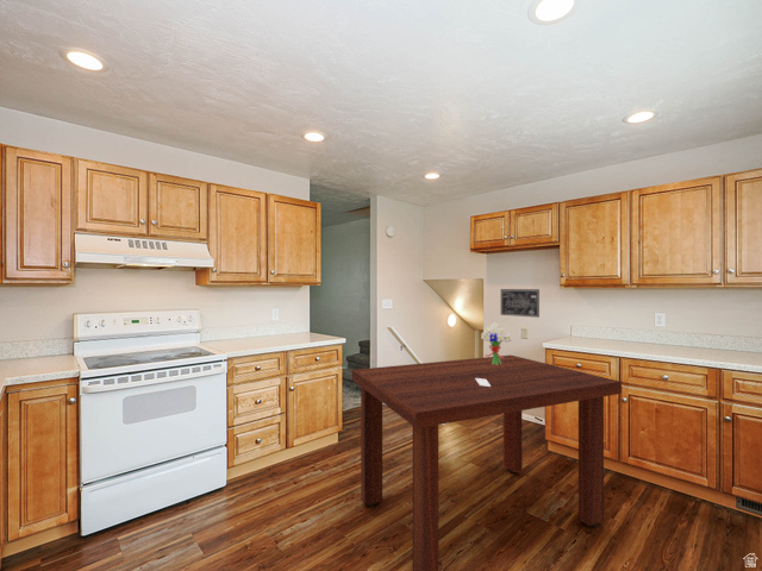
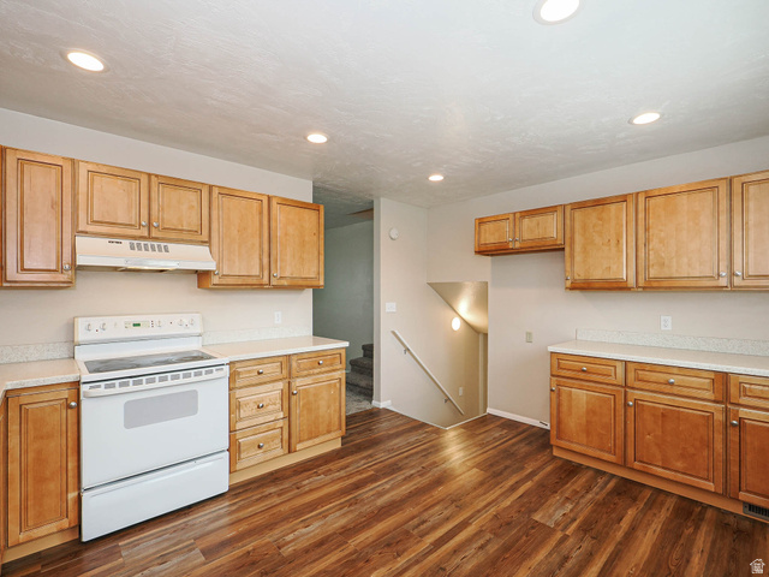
- bouquet (491, 353)
- wall art (519, 302)
- dining table (504, 445)
